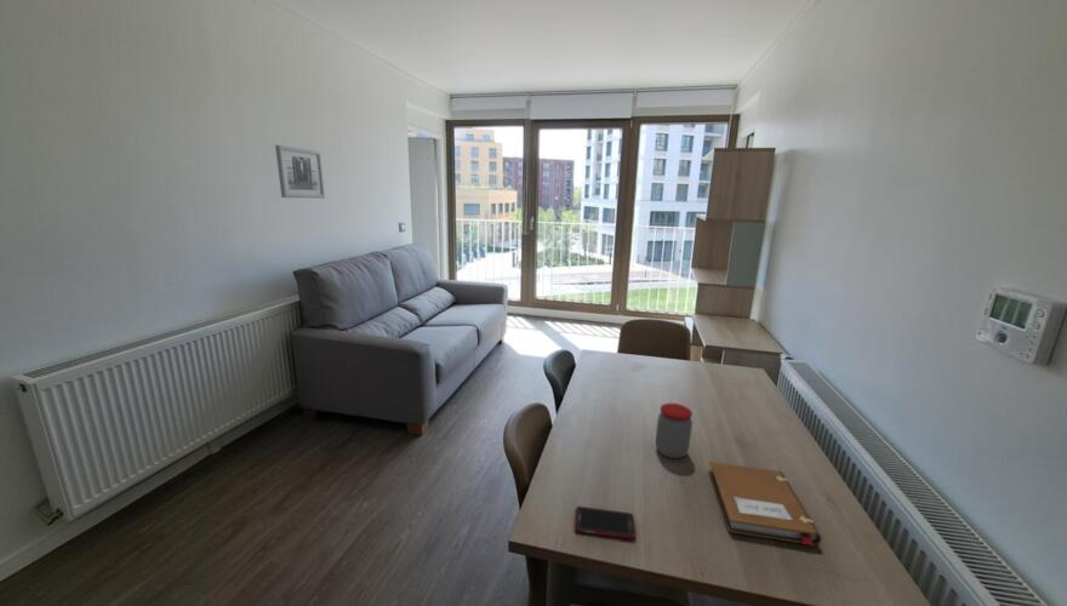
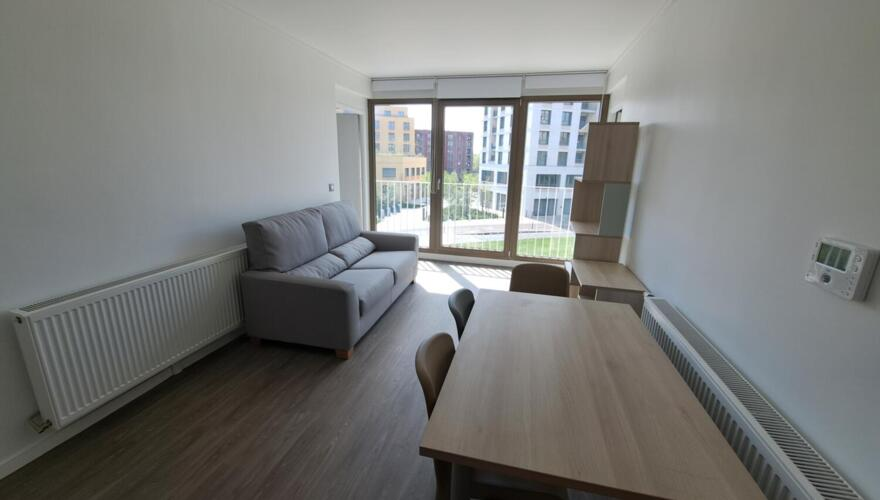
- wall art (302, 173)
- jar (673, 430)
- cell phone (604, 521)
- notebook (759, 501)
